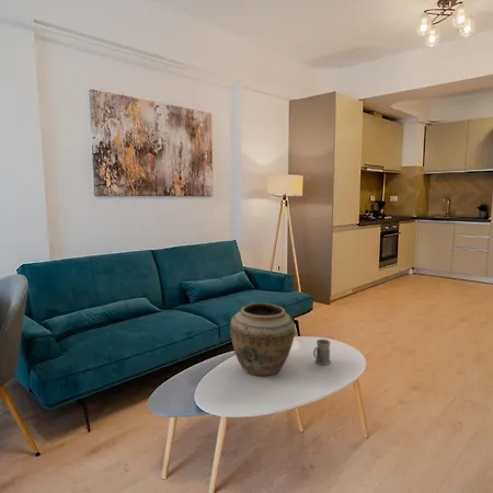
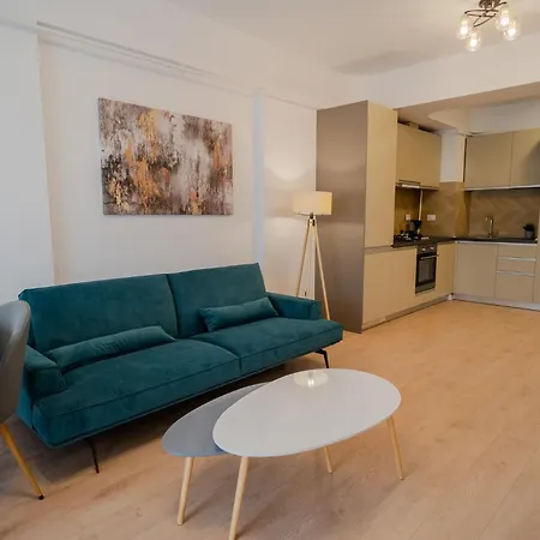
- mug (320, 353)
- vase (262, 339)
